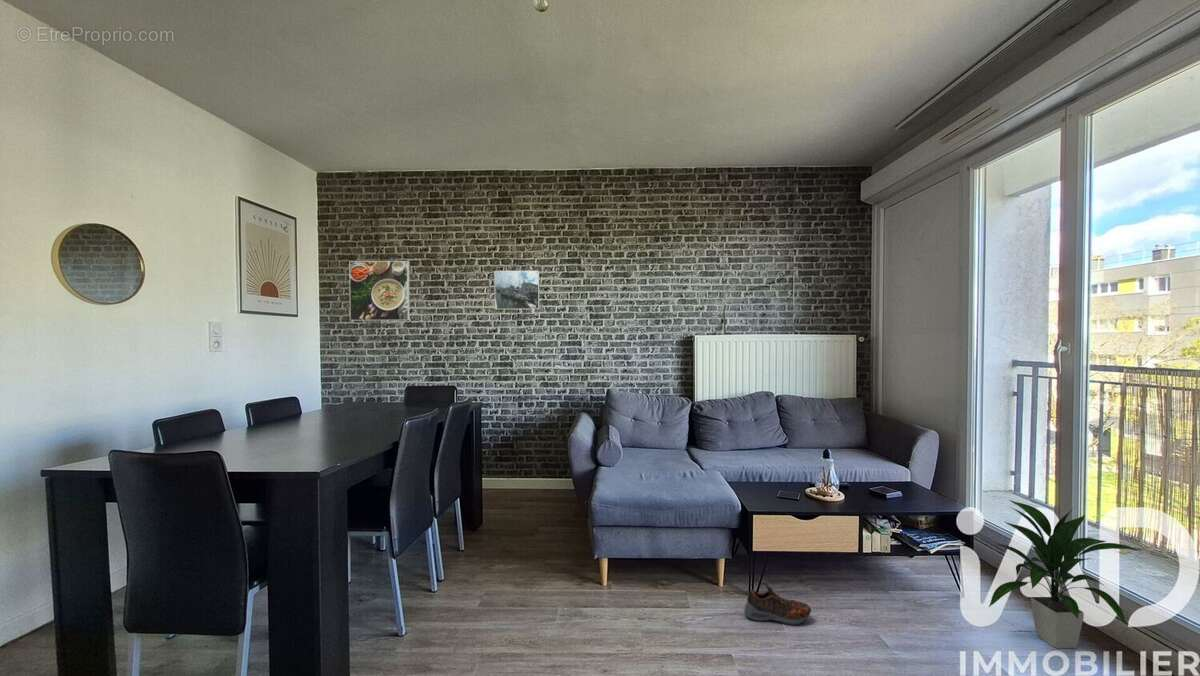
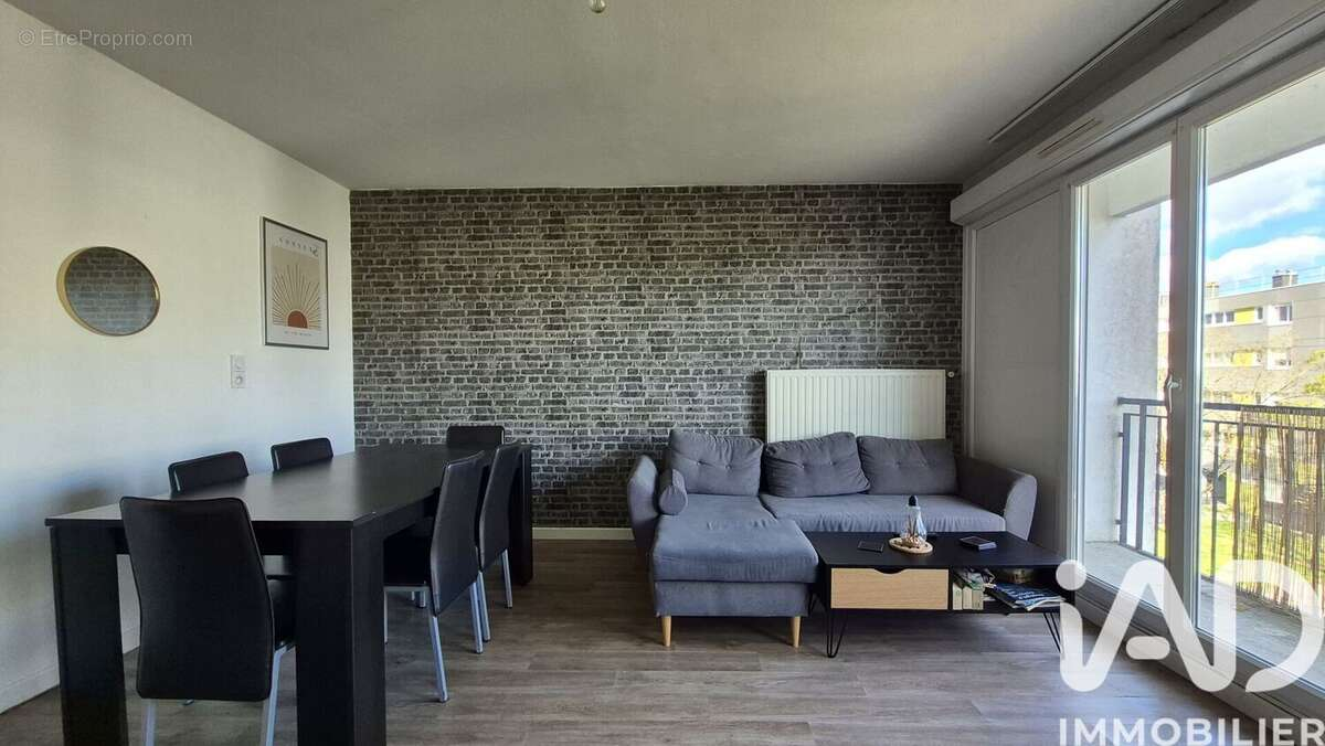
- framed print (379, 290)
- shoe (777, 600)
- indoor plant (1049, 570)
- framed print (517, 290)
